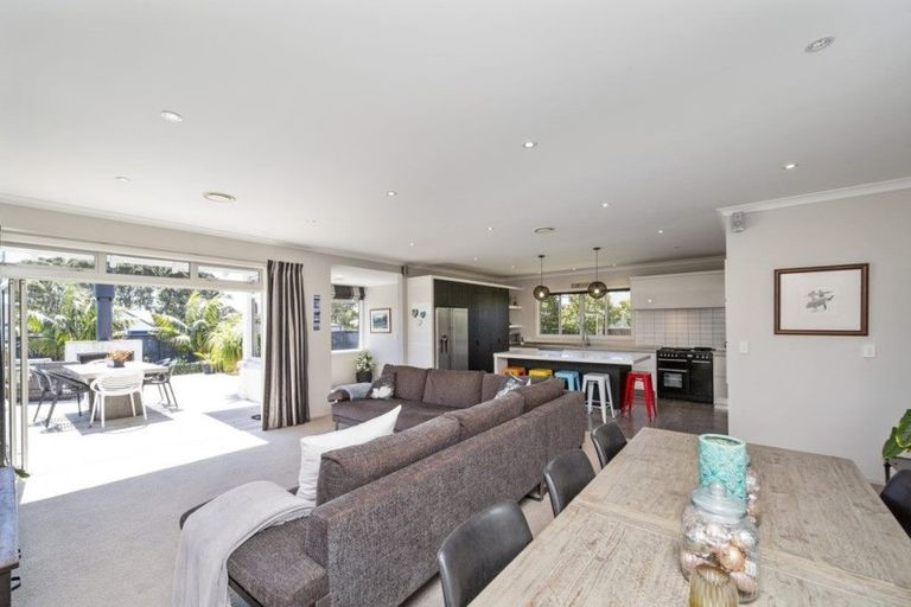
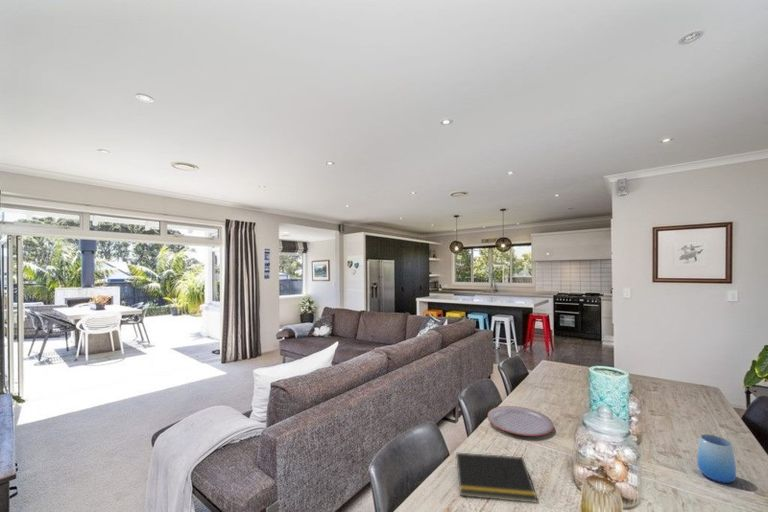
+ plate (519, 421)
+ cup (716, 458)
+ notepad (493, 475)
